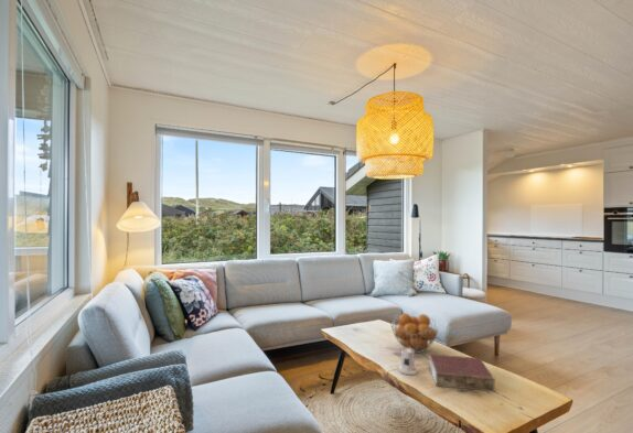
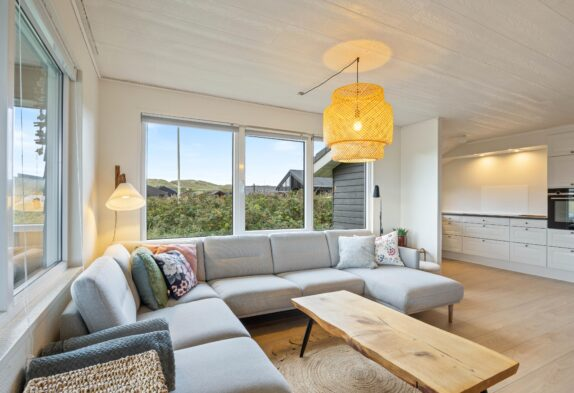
- candle (407, 358)
- fruit basket (414, 332)
- book (459, 370)
